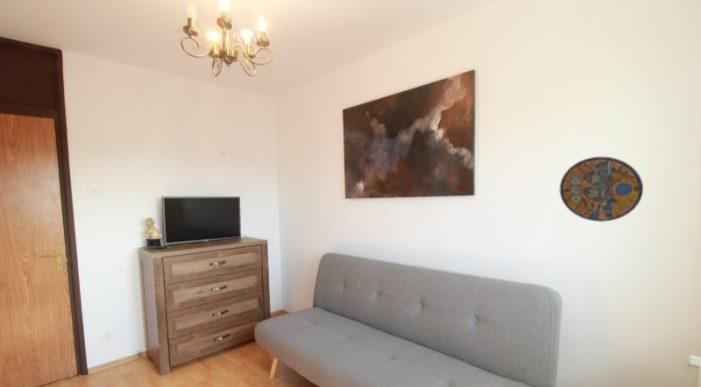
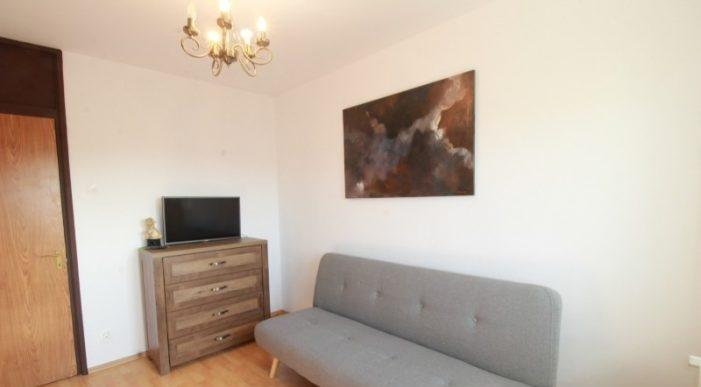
- manhole cover (598, 189)
